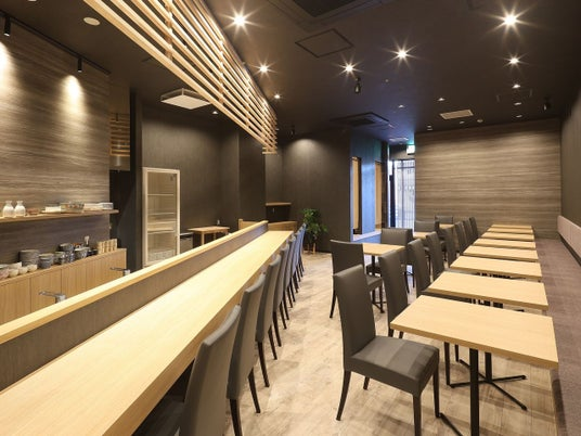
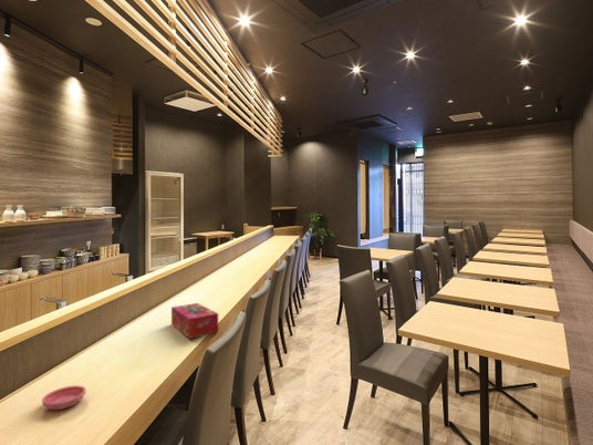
+ tissue box (194, 319)
+ saucer (64, 397)
